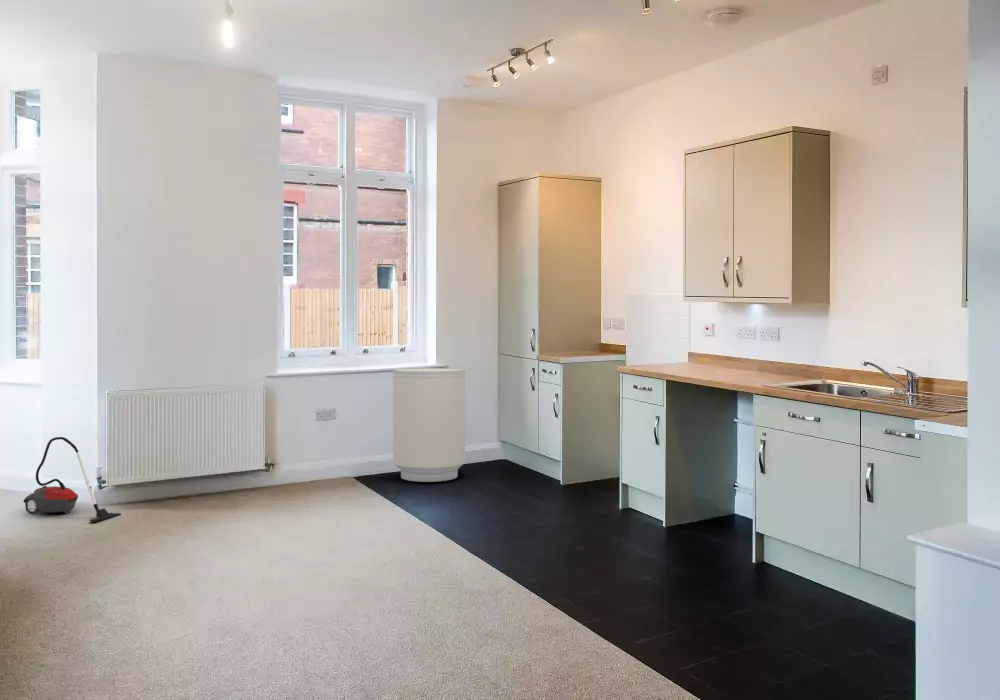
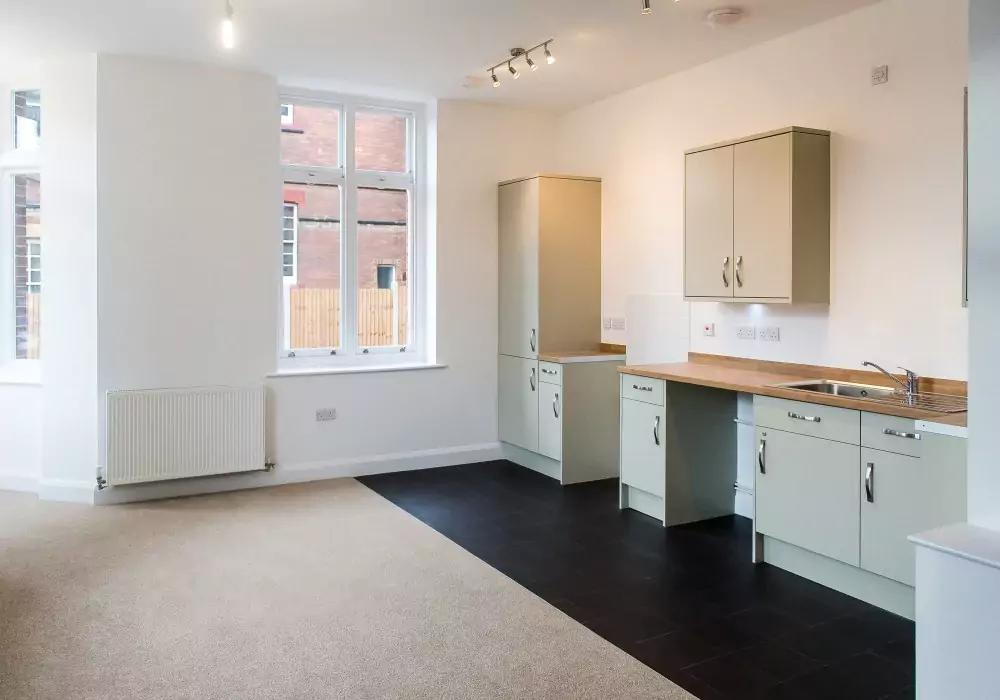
- vacuum cleaner (59, 480)
- trash can (429, 423)
